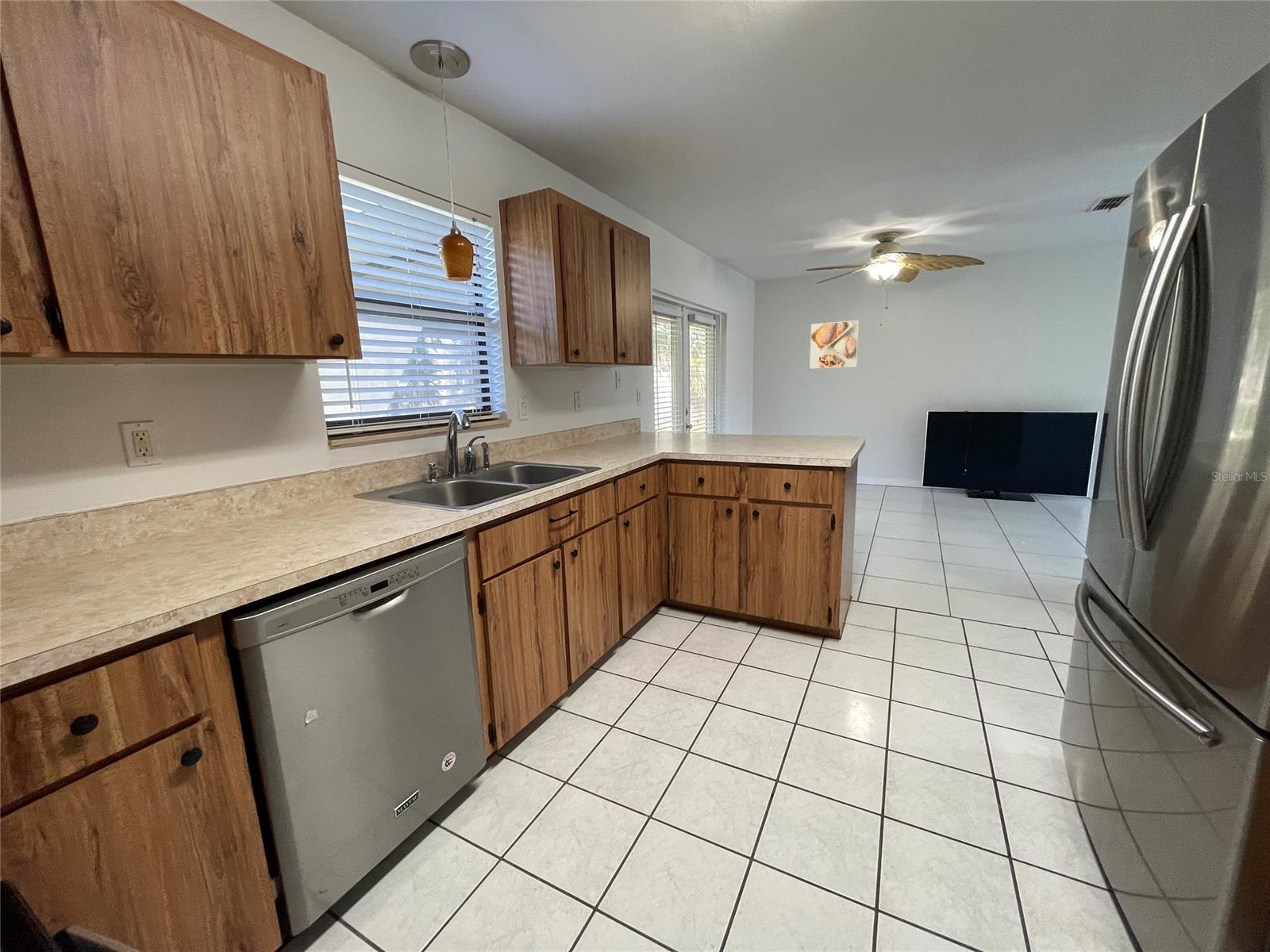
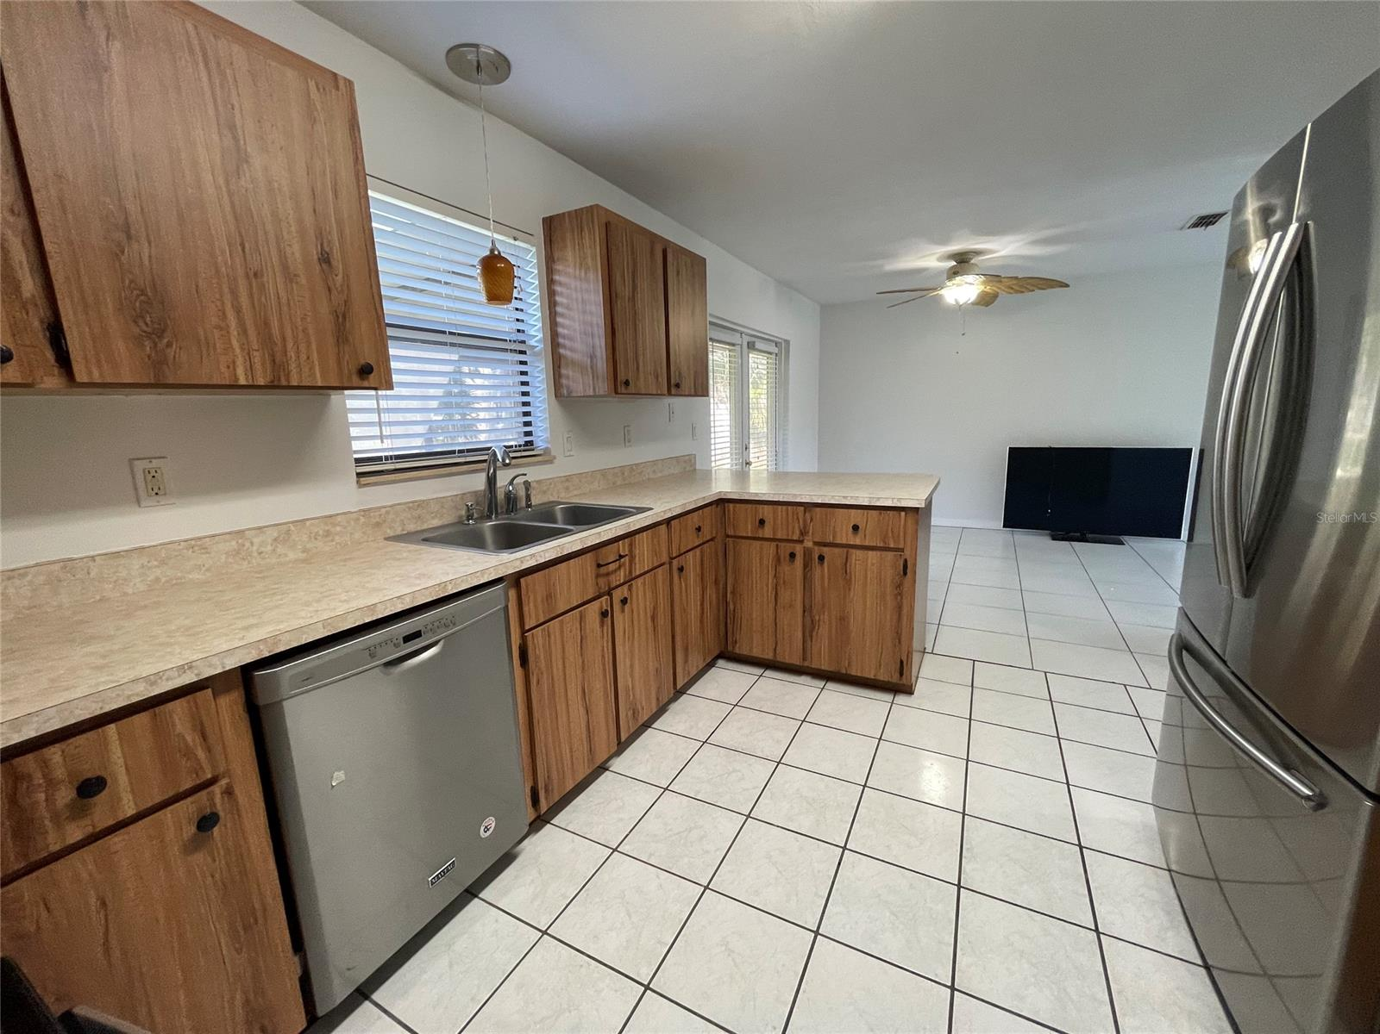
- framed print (833, 345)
